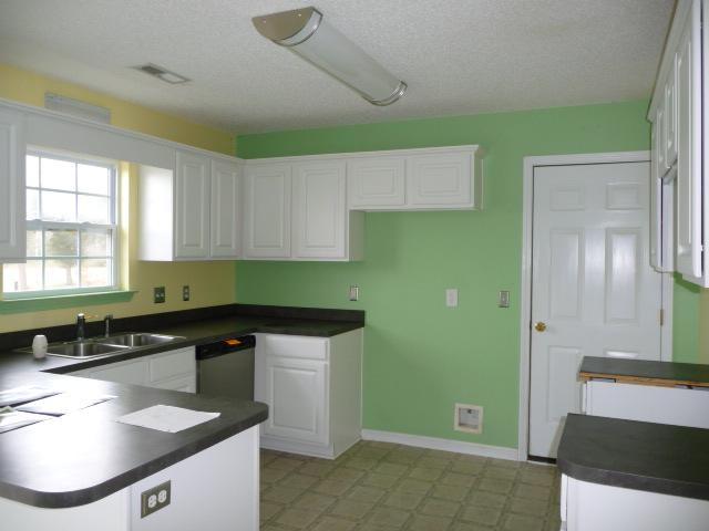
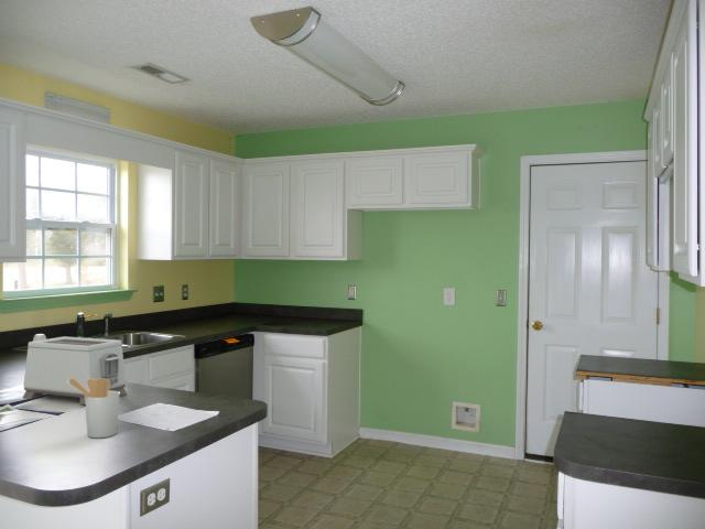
+ utensil holder (93, 404)
+ toaster (78, 368)
